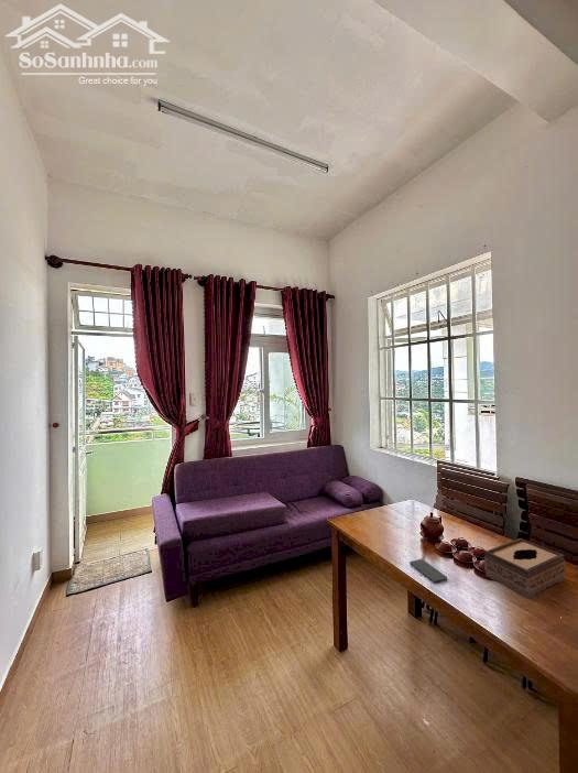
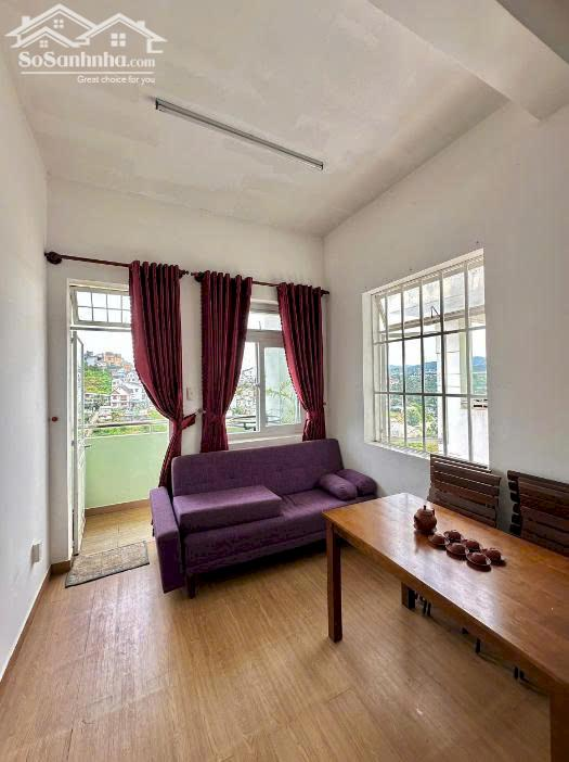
- tissue box (524, 565)
- smartphone (427, 569)
